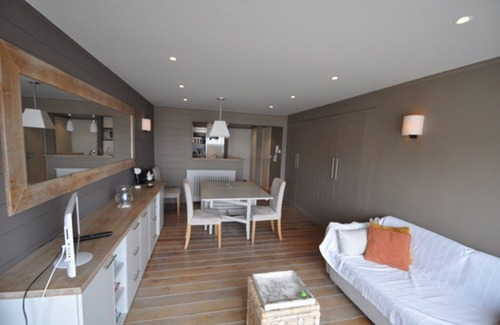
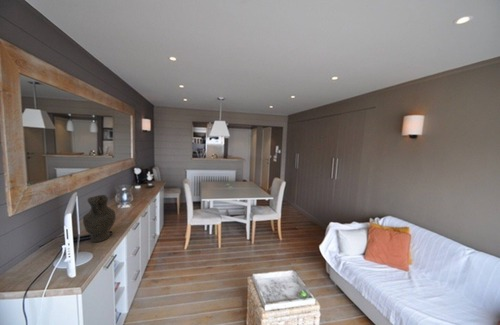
+ decorative vase (99, 217)
